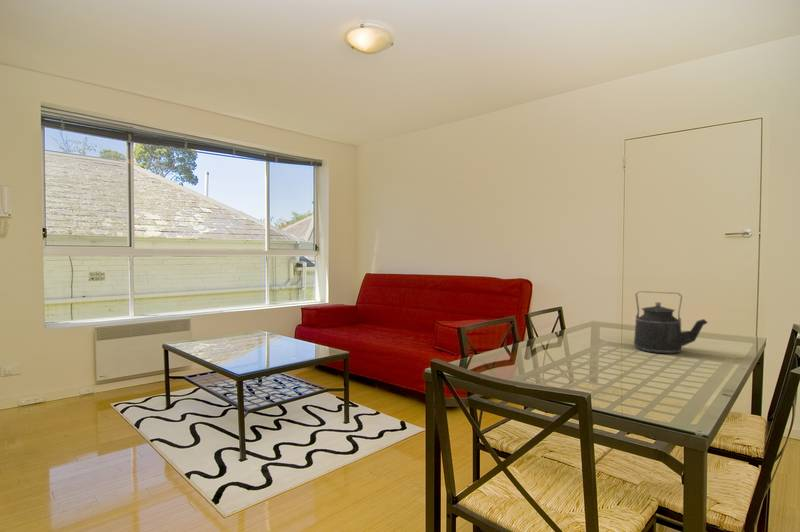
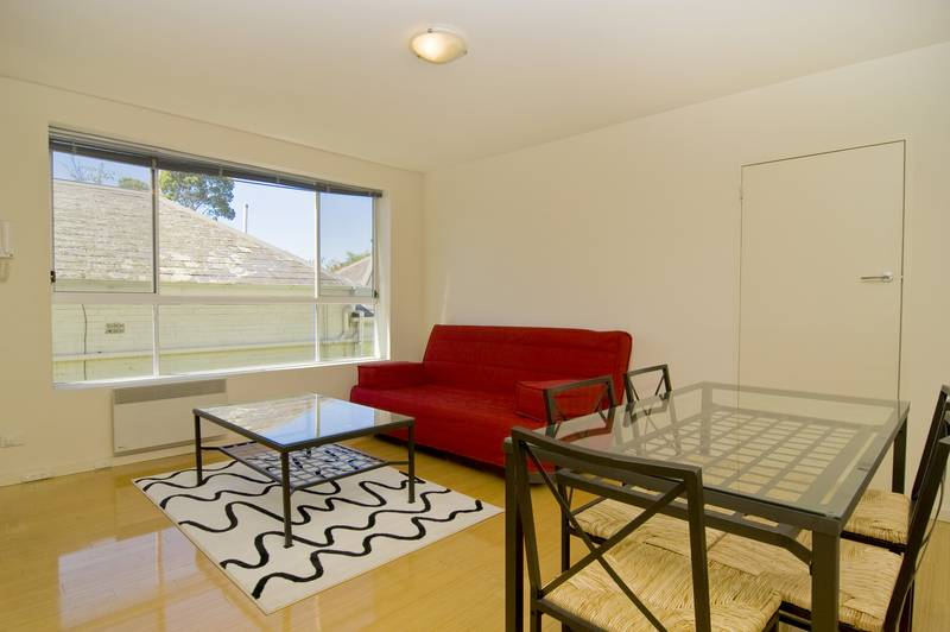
- kettle (669, 321)
